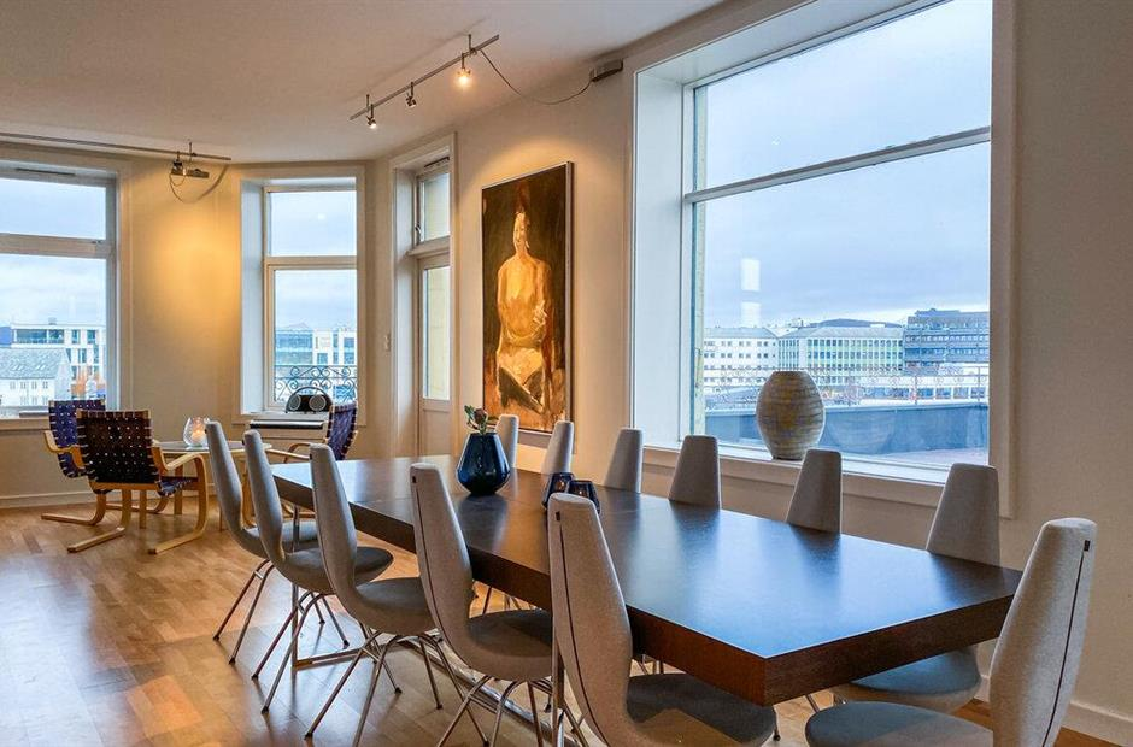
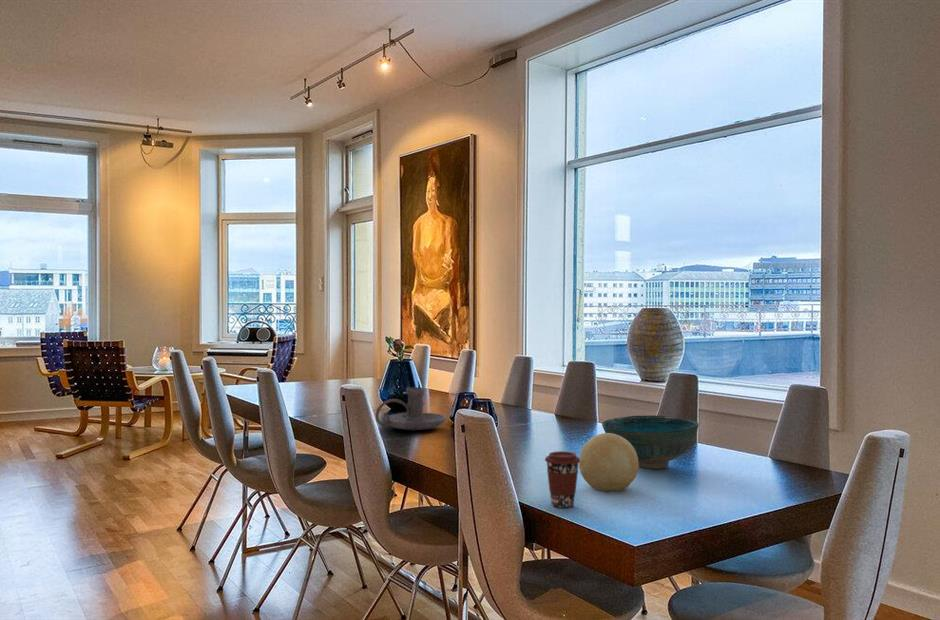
+ coffee cup (562, 479)
+ bowl (649, 443)
+ decorative ball (608, 460)
+ candle holder (409, 408)
